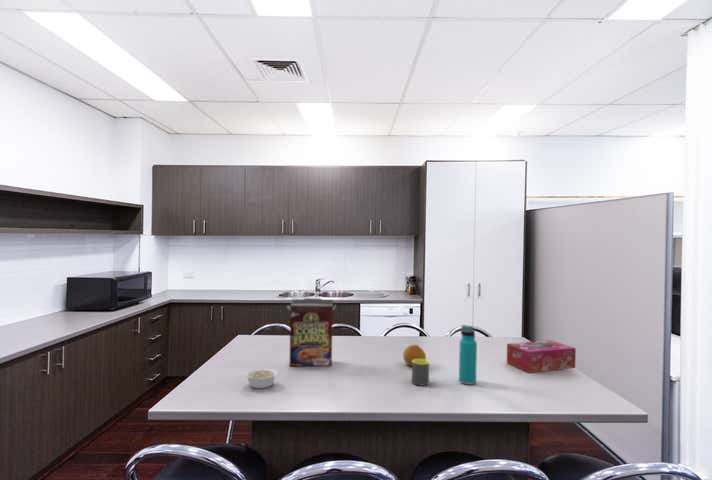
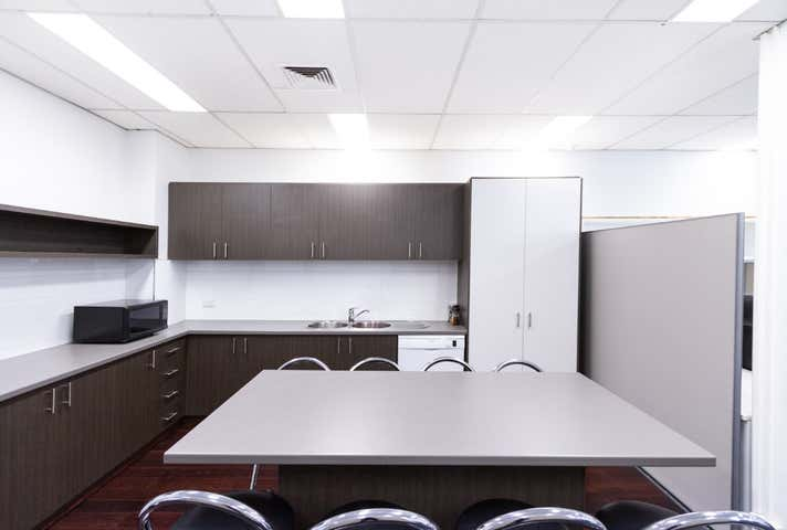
- cereal box (311, 331)
- water bottle (468, 353)
- tissue box (540, 355)
- legume (262, 378)
- mug (418, 370)
- fruit (414, 354)
